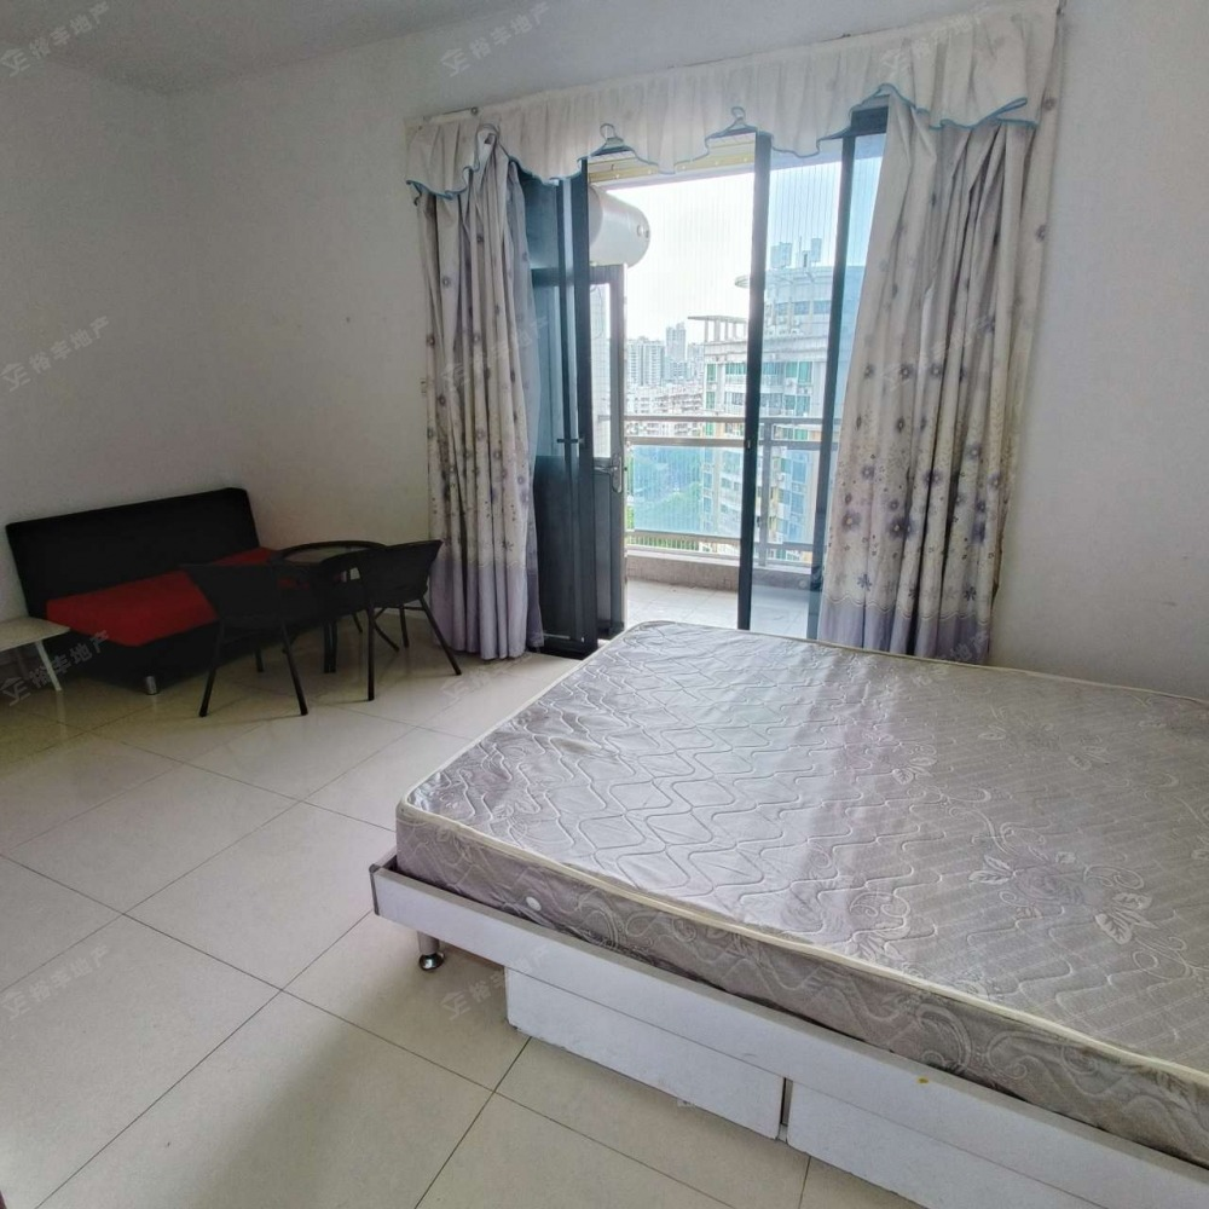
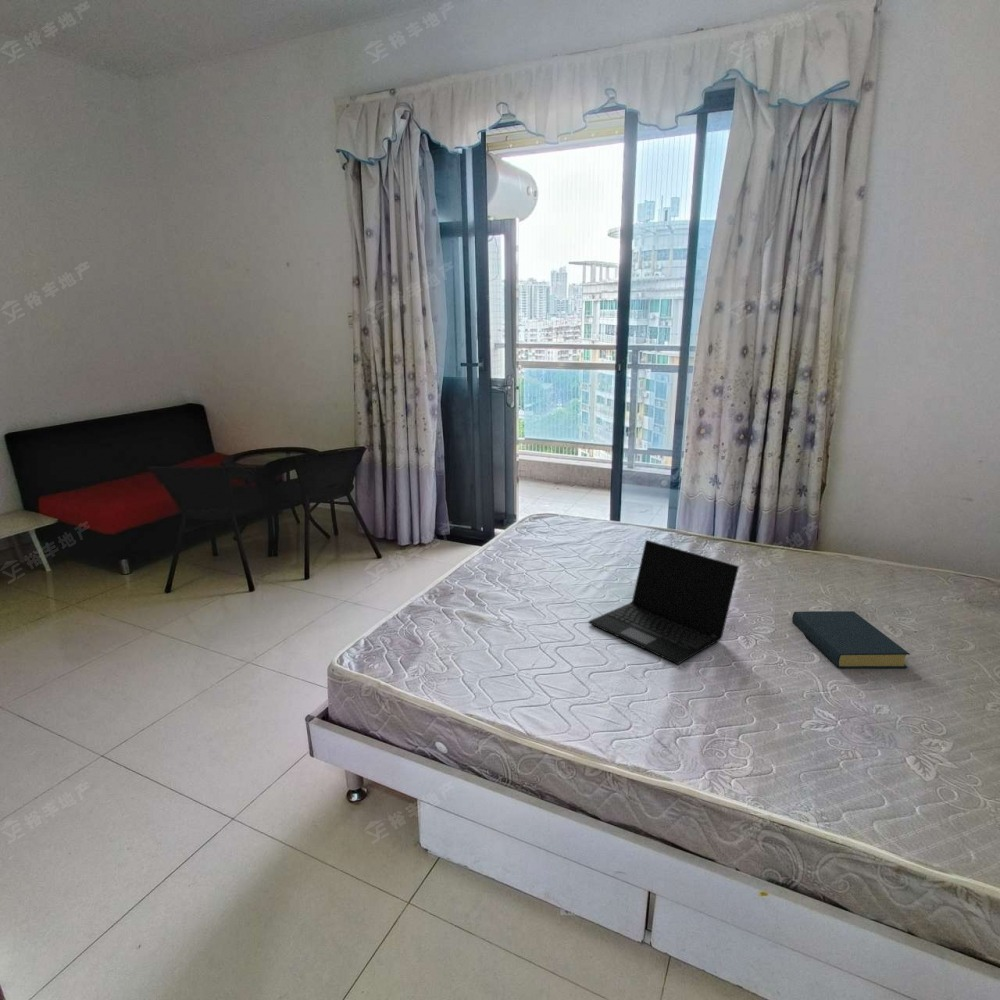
+ hardback book (846, 637)
+ laptop (661, 596)
